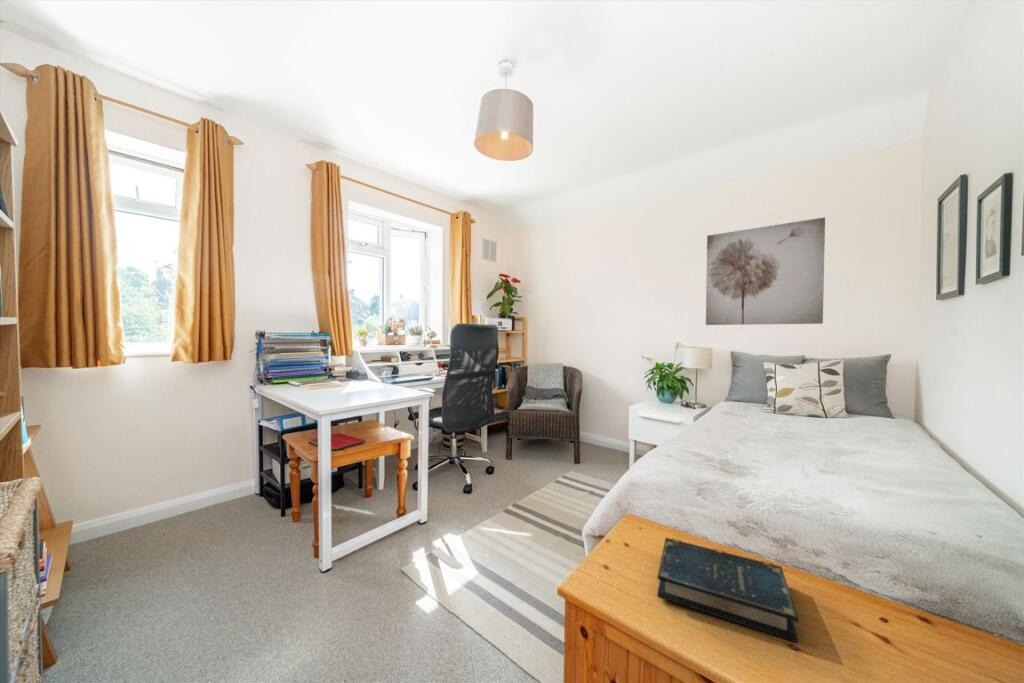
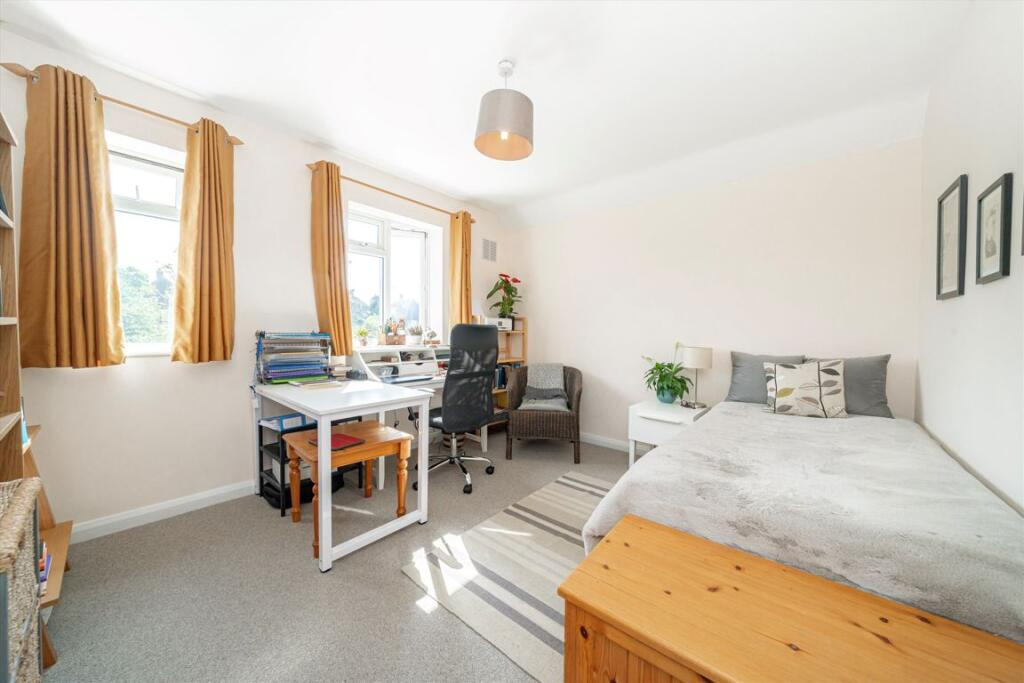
- wall art (760, 276)
- book (720, 580)
